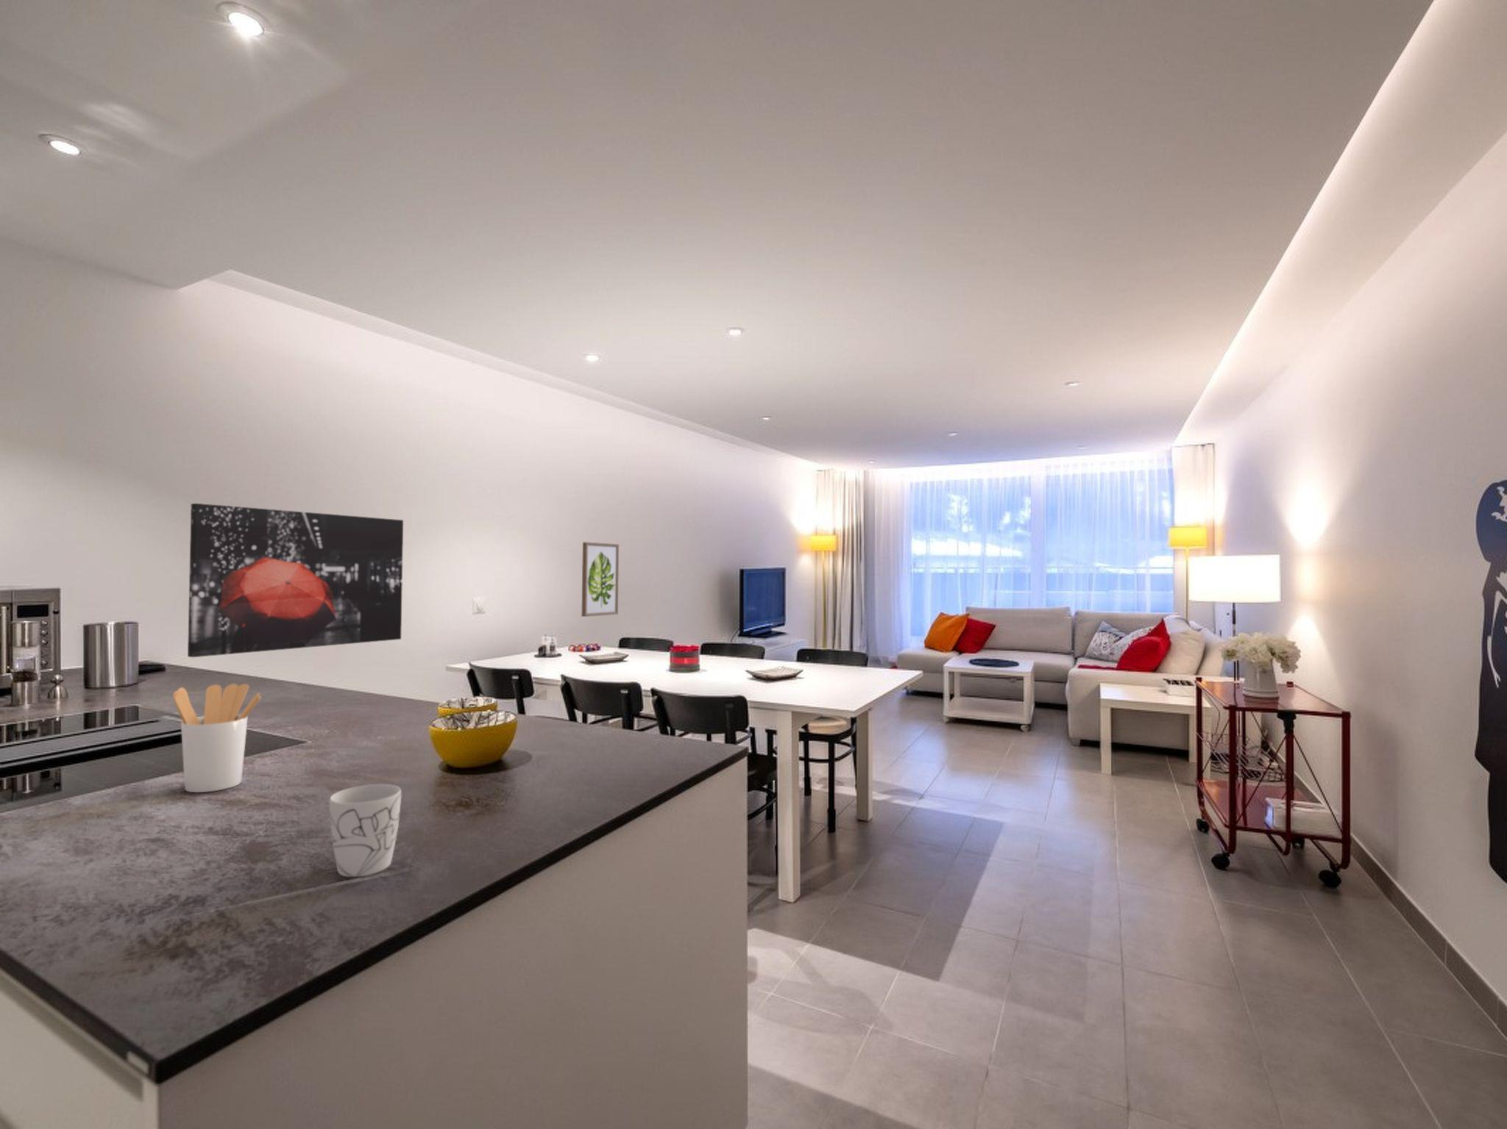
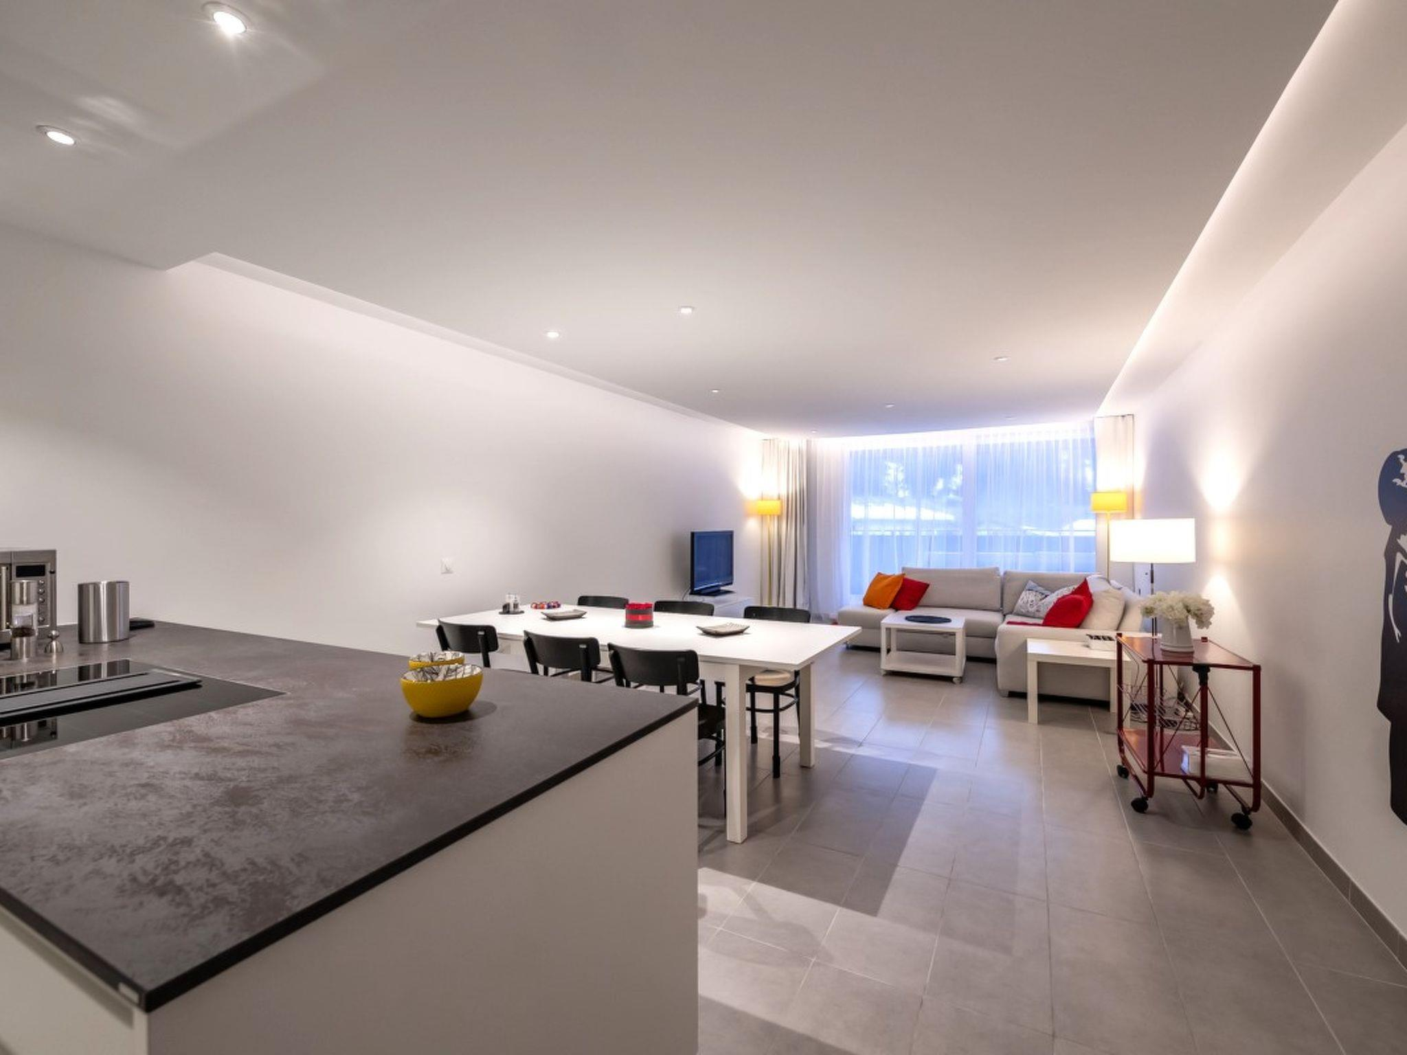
- mug (369, 827)
- utensil holder (218, 733)
- wall art (309, 579)
- wall art (600, 579)
